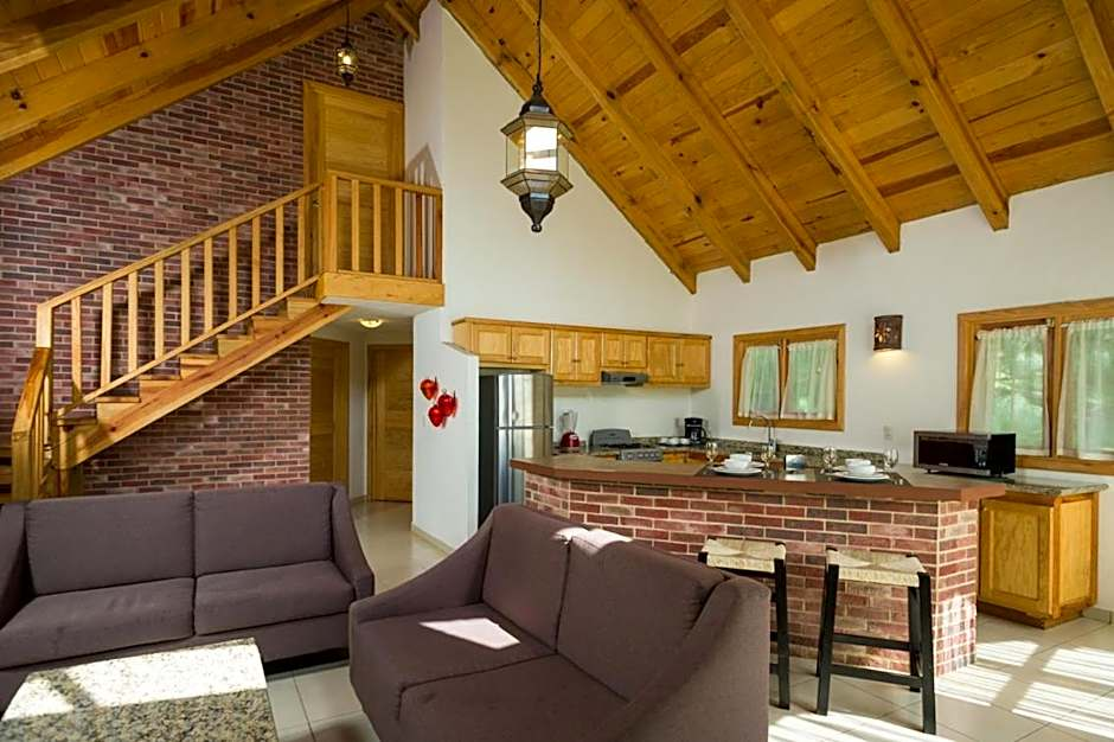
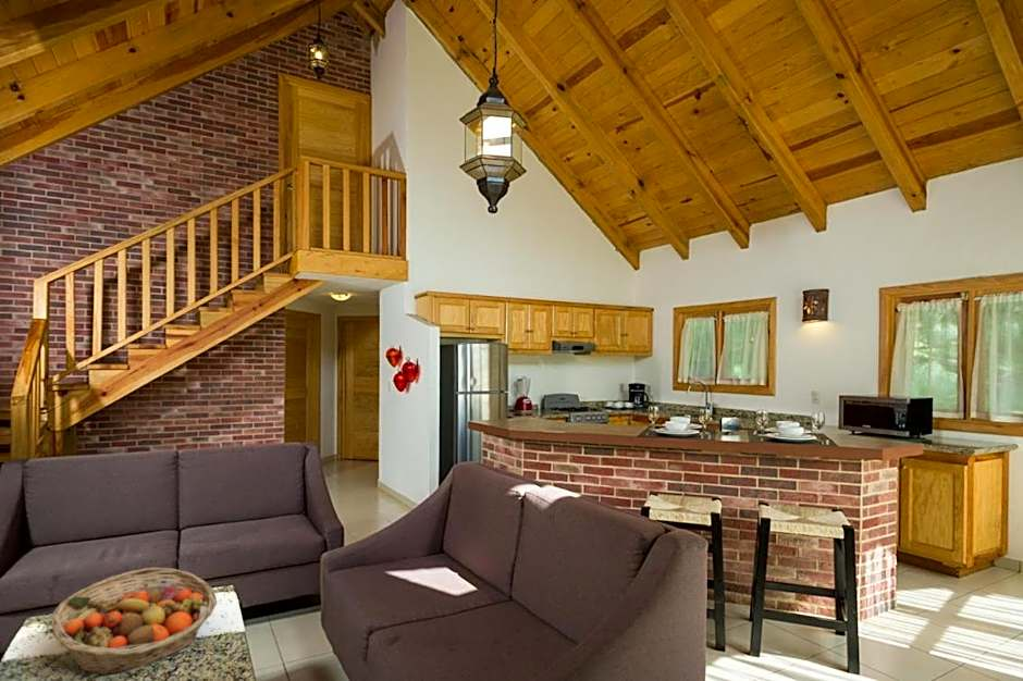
+ fruit basket (138, 618)
